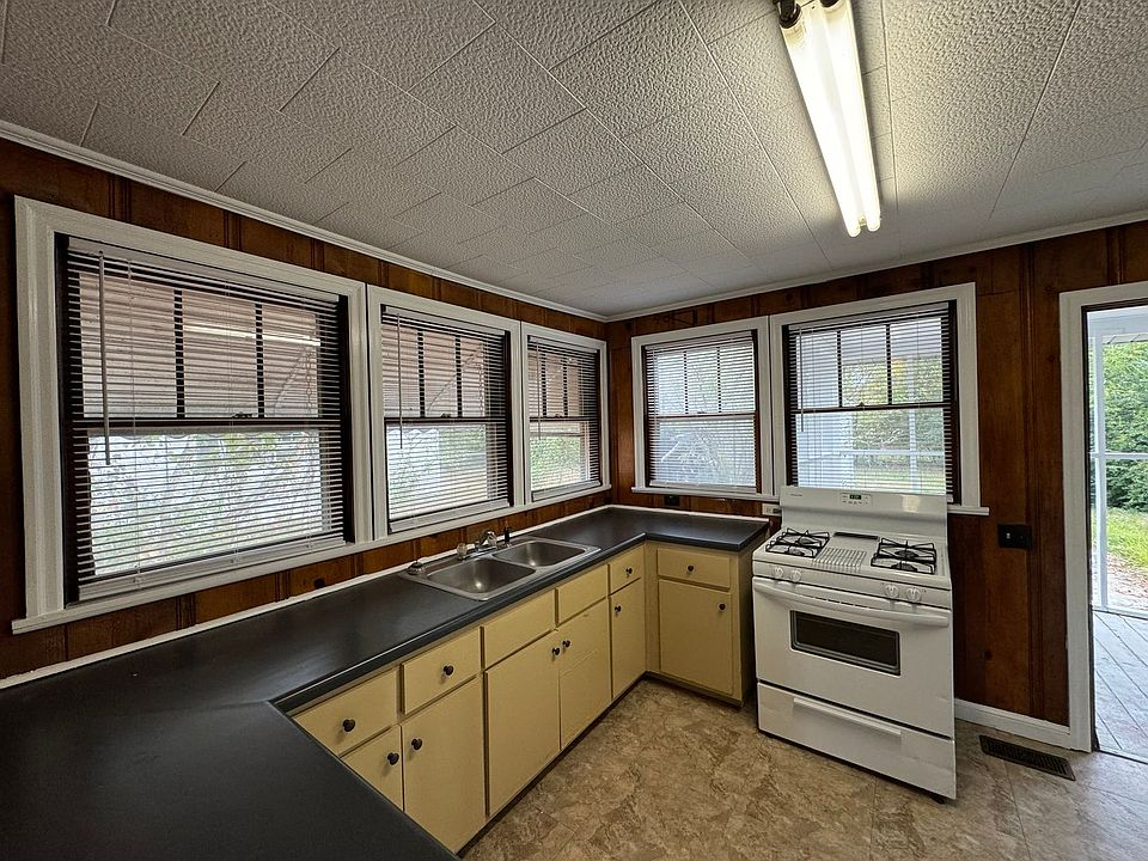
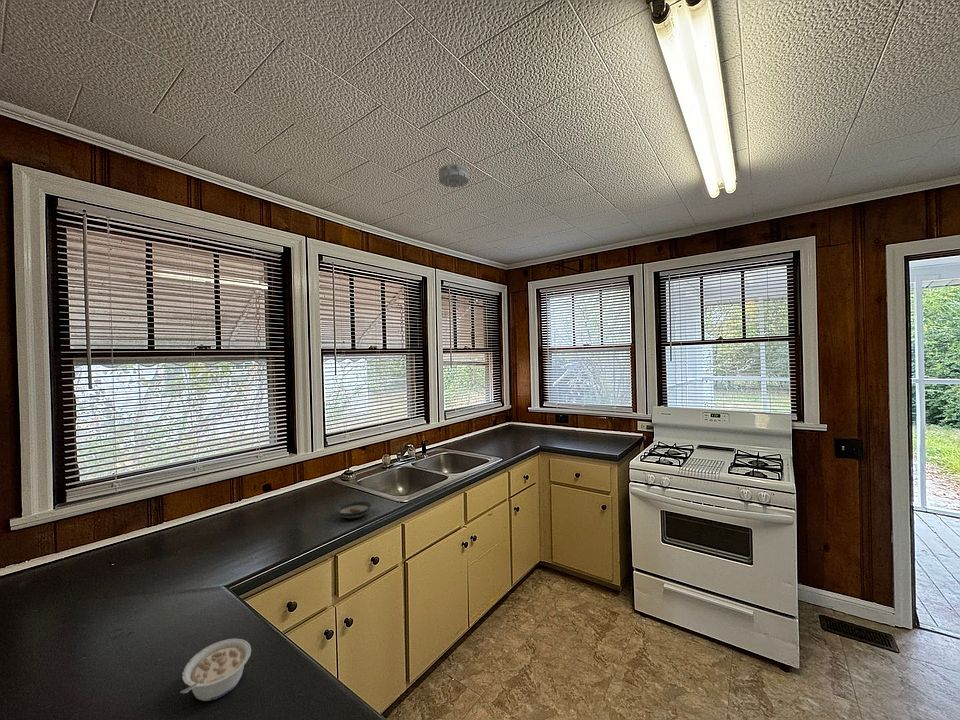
+ smoke detector (453, 175)
+ saucer (354, 511)
+ legume (218, 671)
